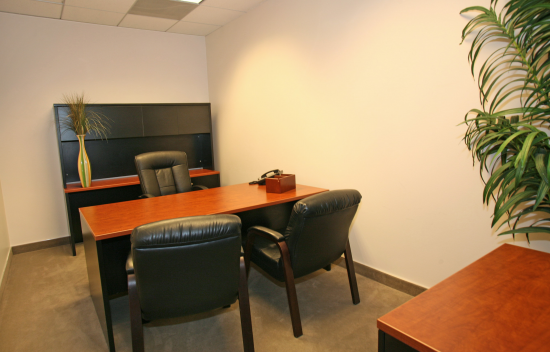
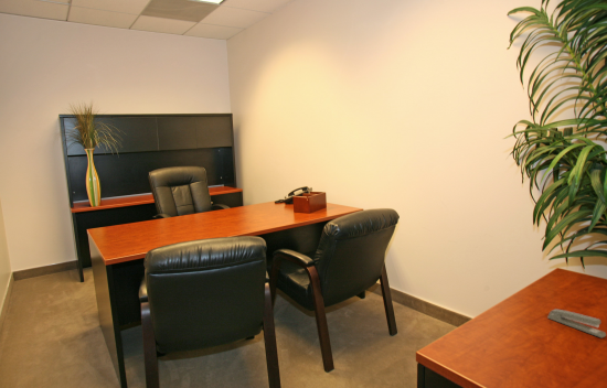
+ stapler (575, 320)
